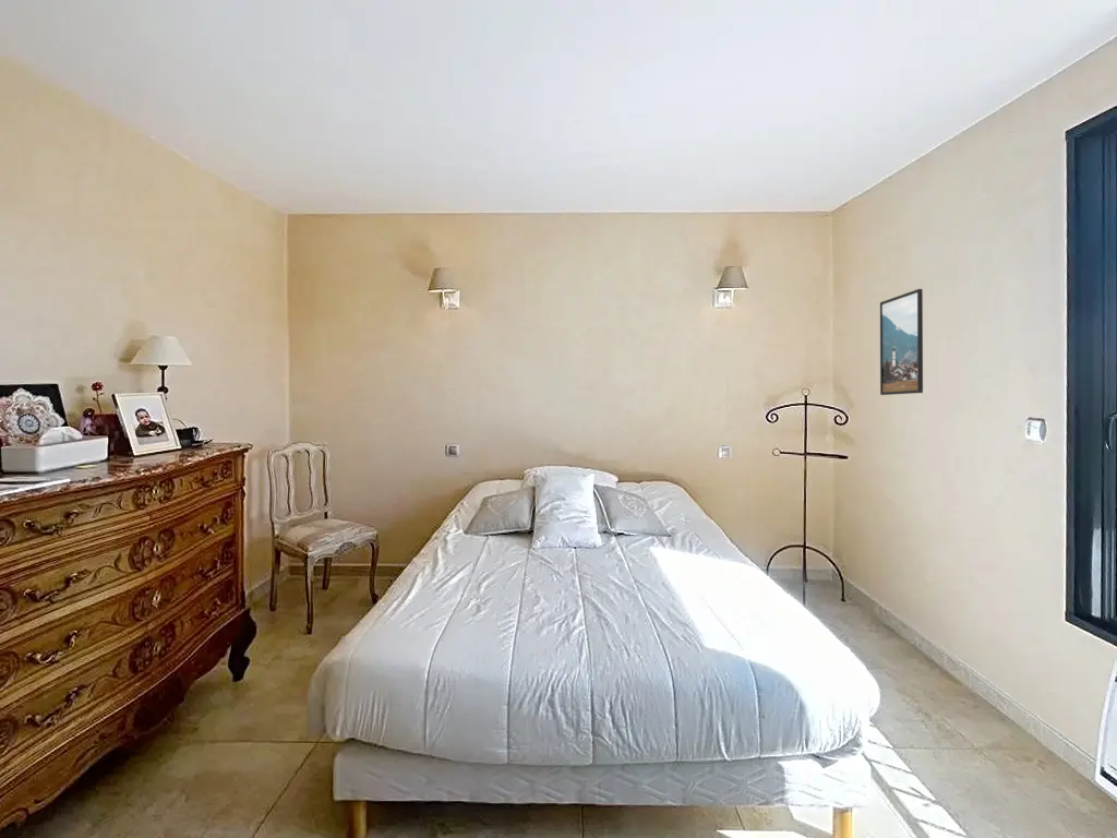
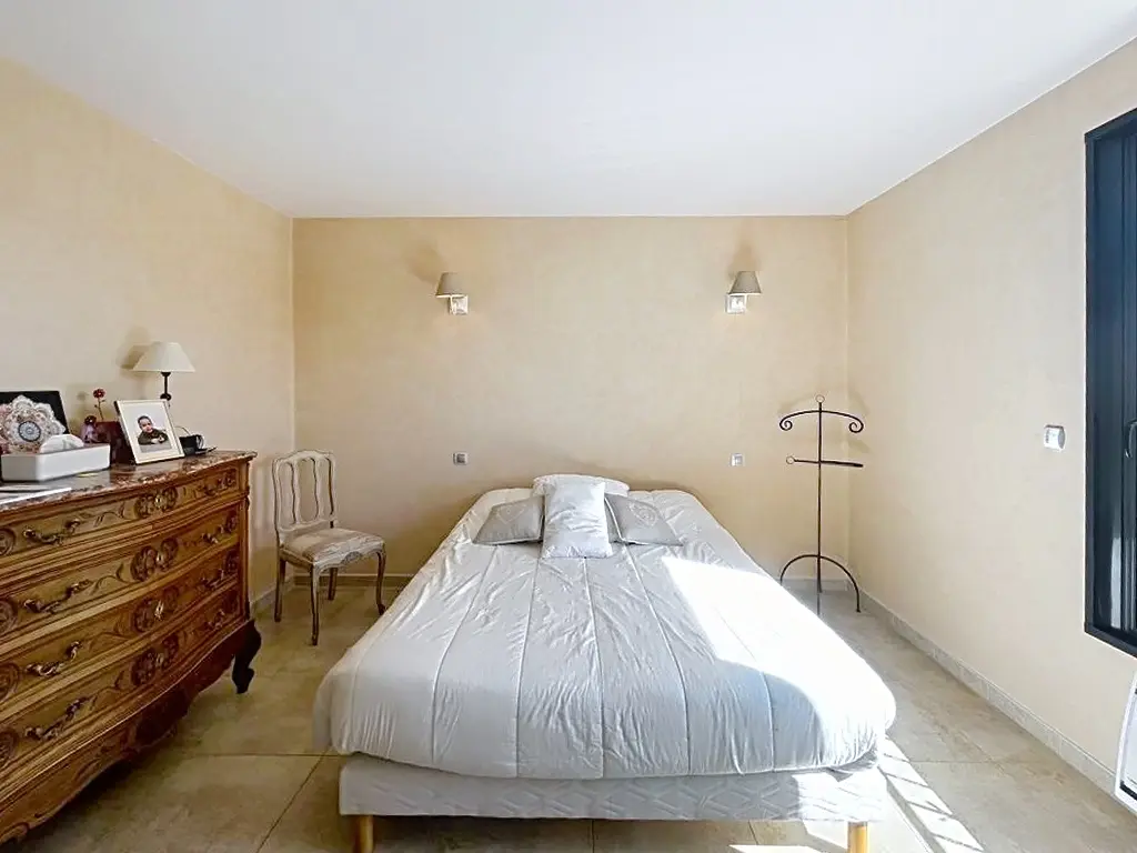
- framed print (900, 345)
